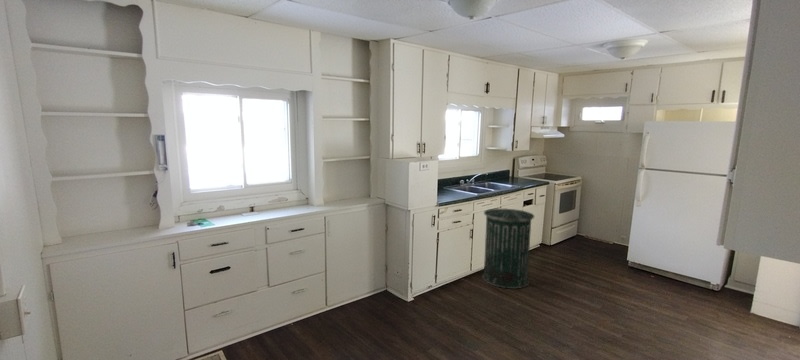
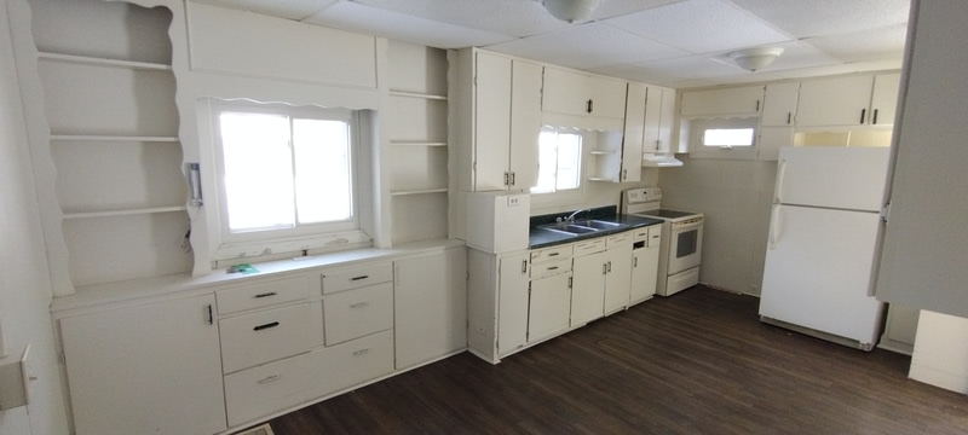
- trash can (507, 244)
